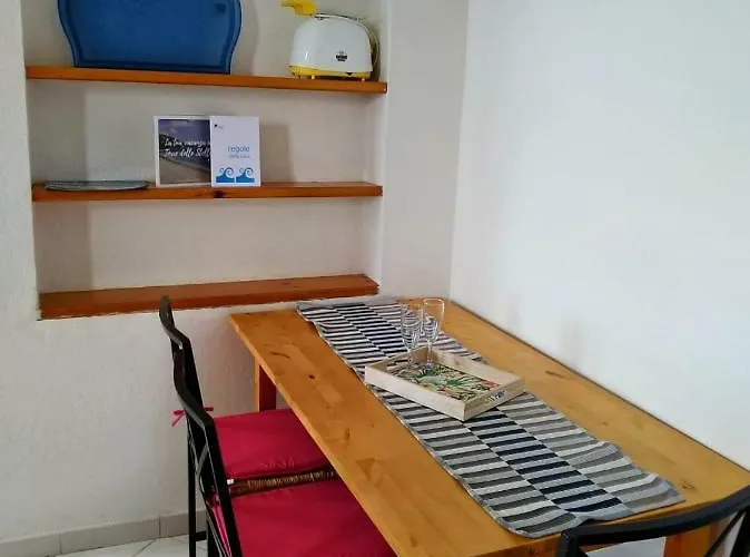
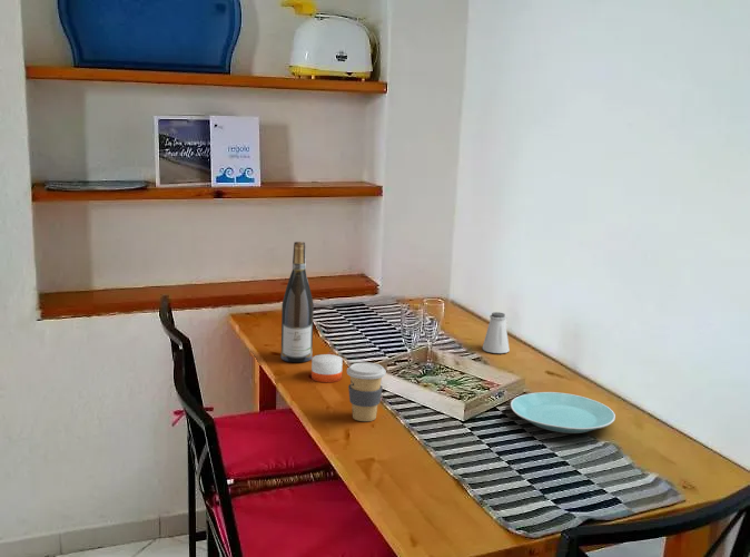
+ coffee cup (365, 392)
+ candle (327, 358)
+ plate (561, 414)
+ saltshaker (496, 331)
+ wine bottle (297, 301)
